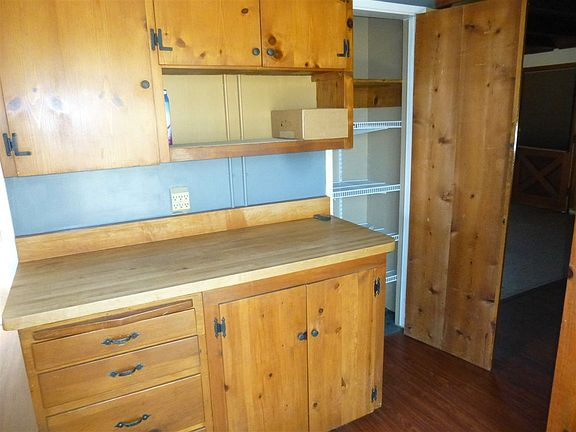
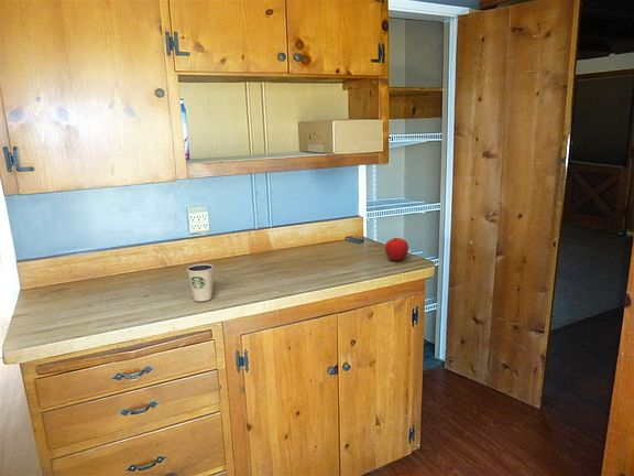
+ dixie cup (201, 283)
+ fruit (396, 248)
